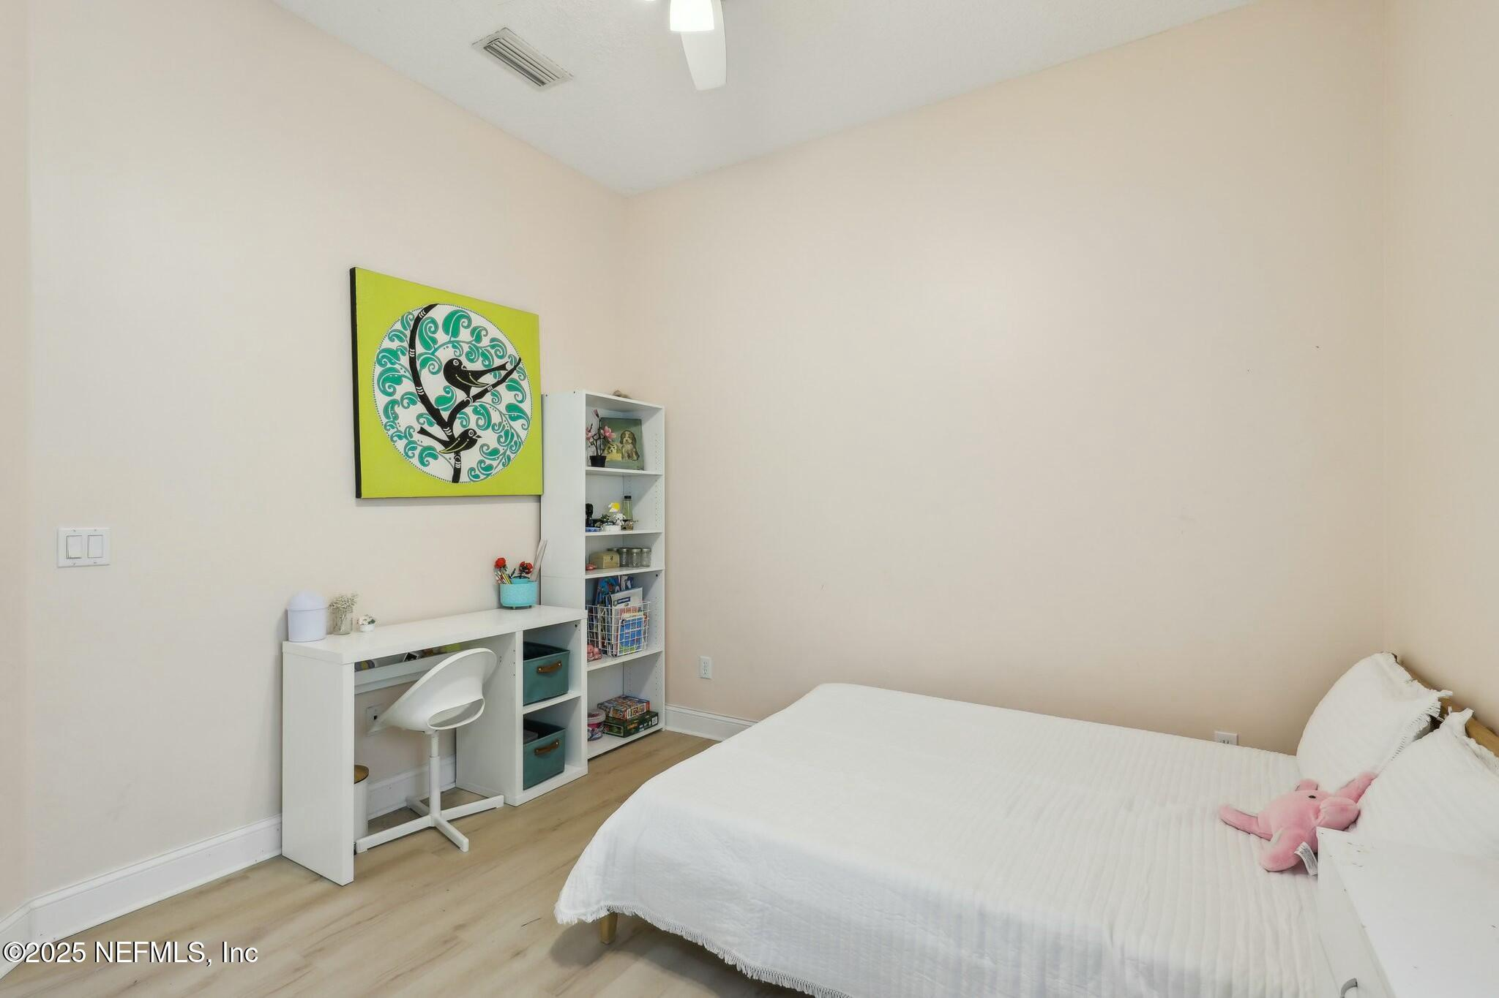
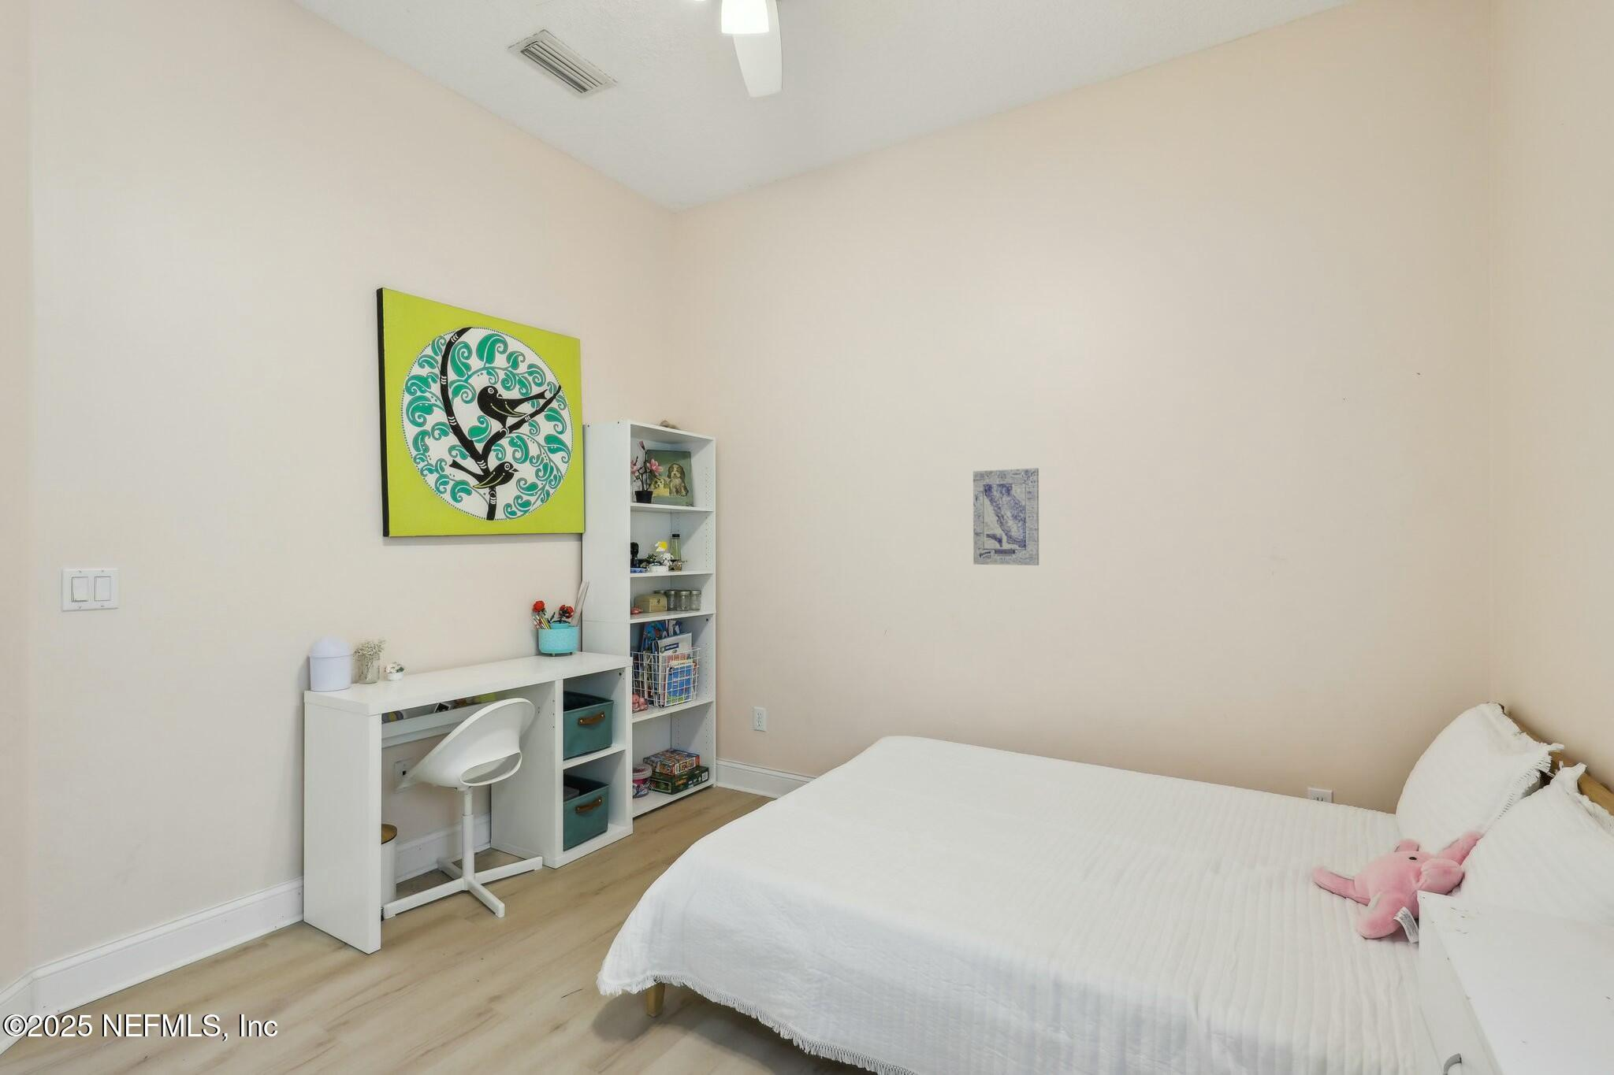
+ wall art (1004, 517)
